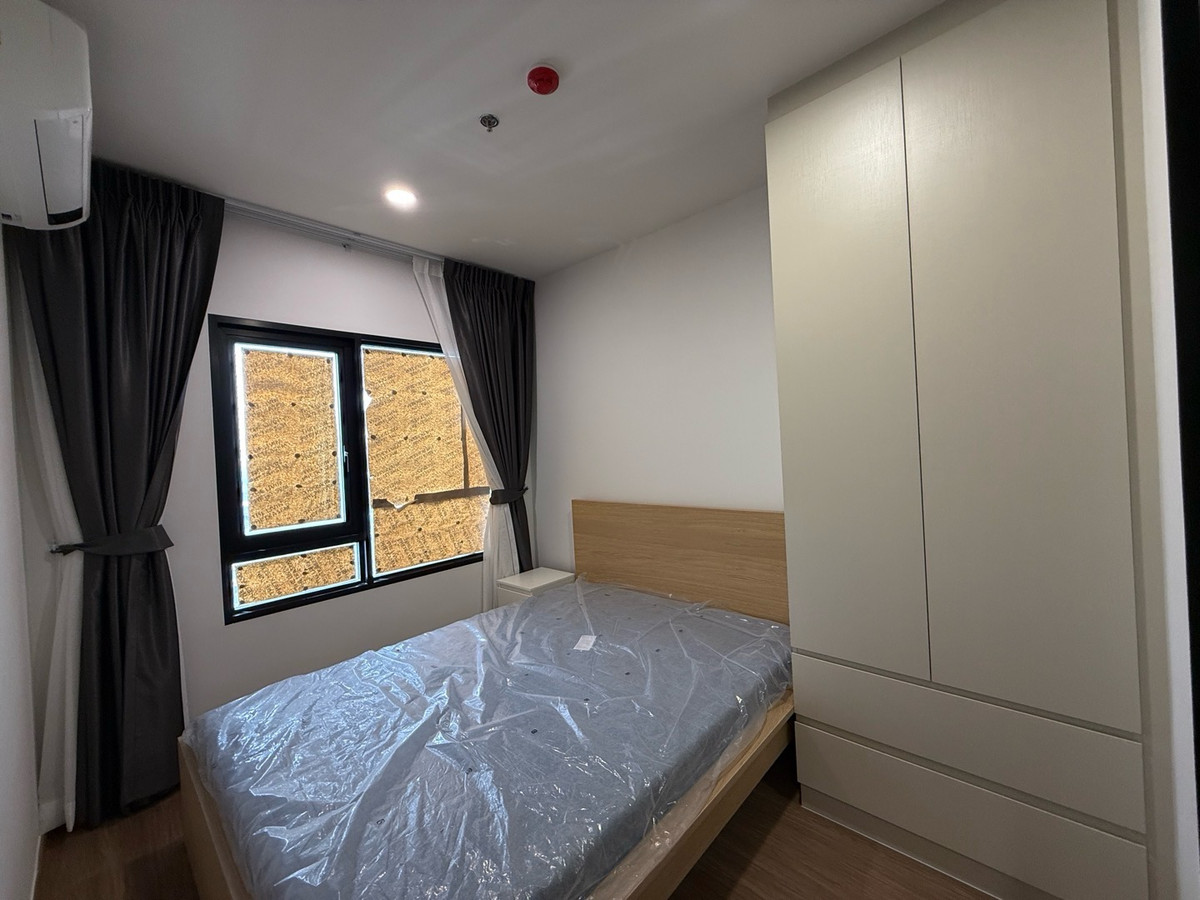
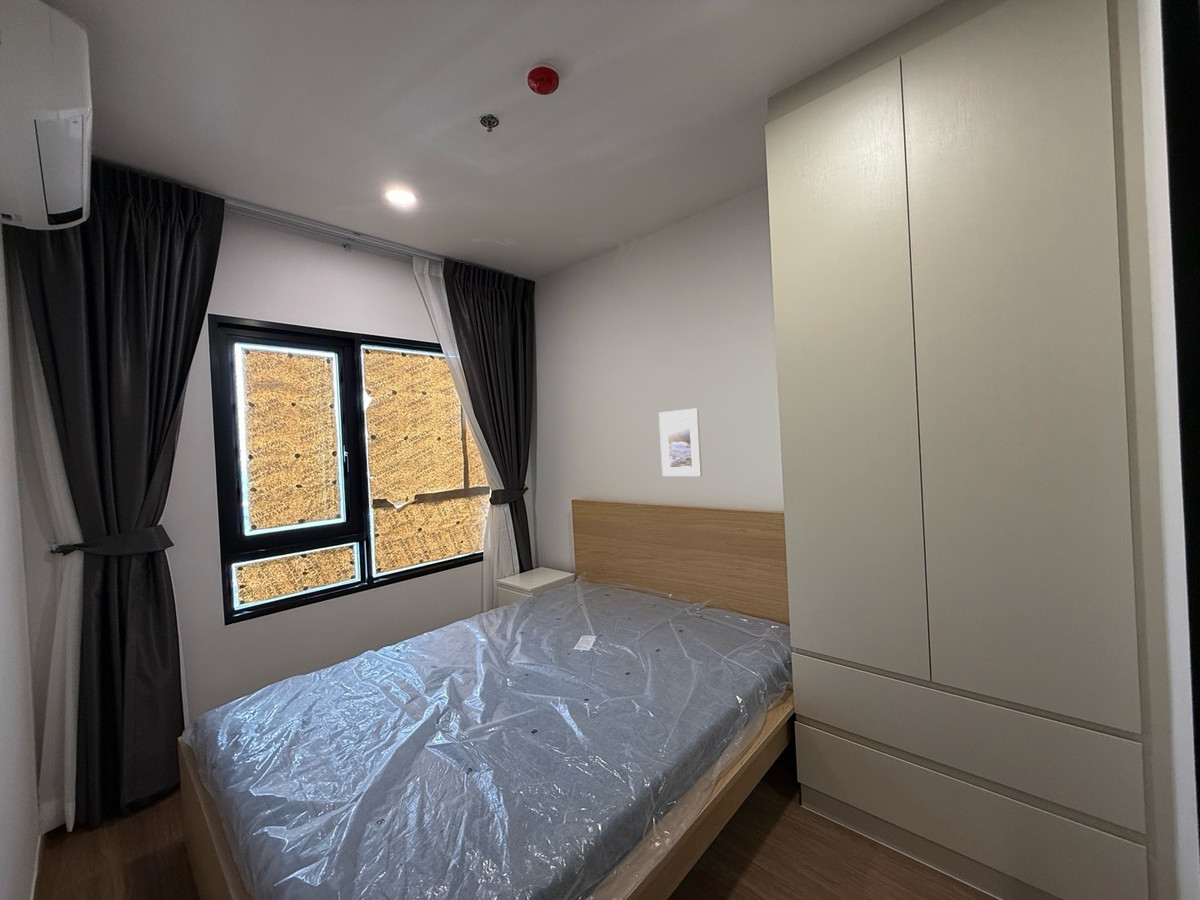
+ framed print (679, 443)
